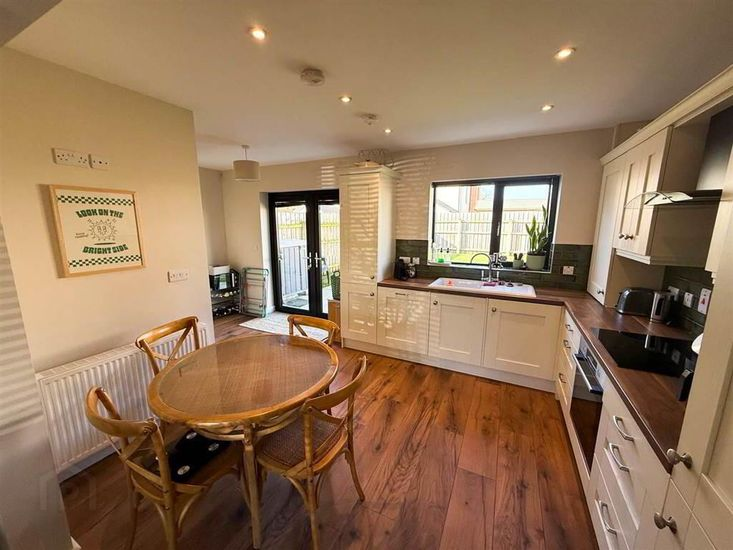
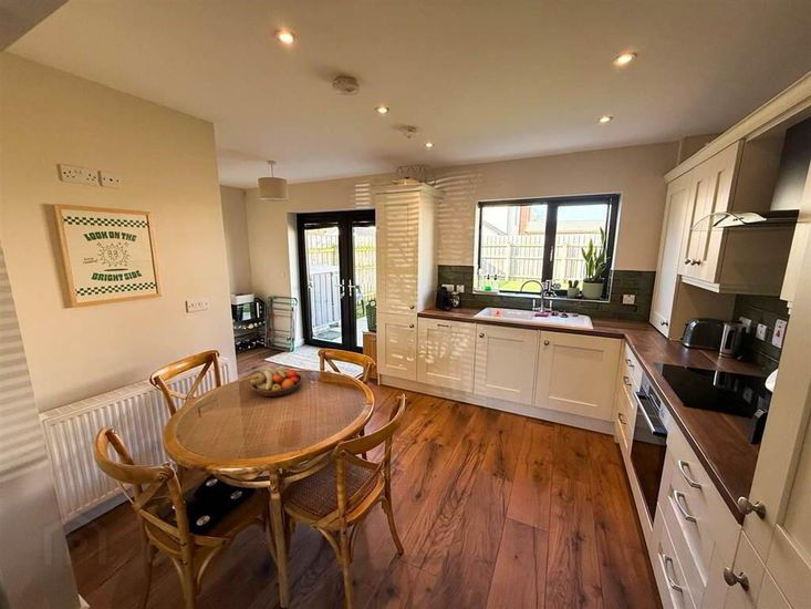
+ fruit bowl (275, 379)
